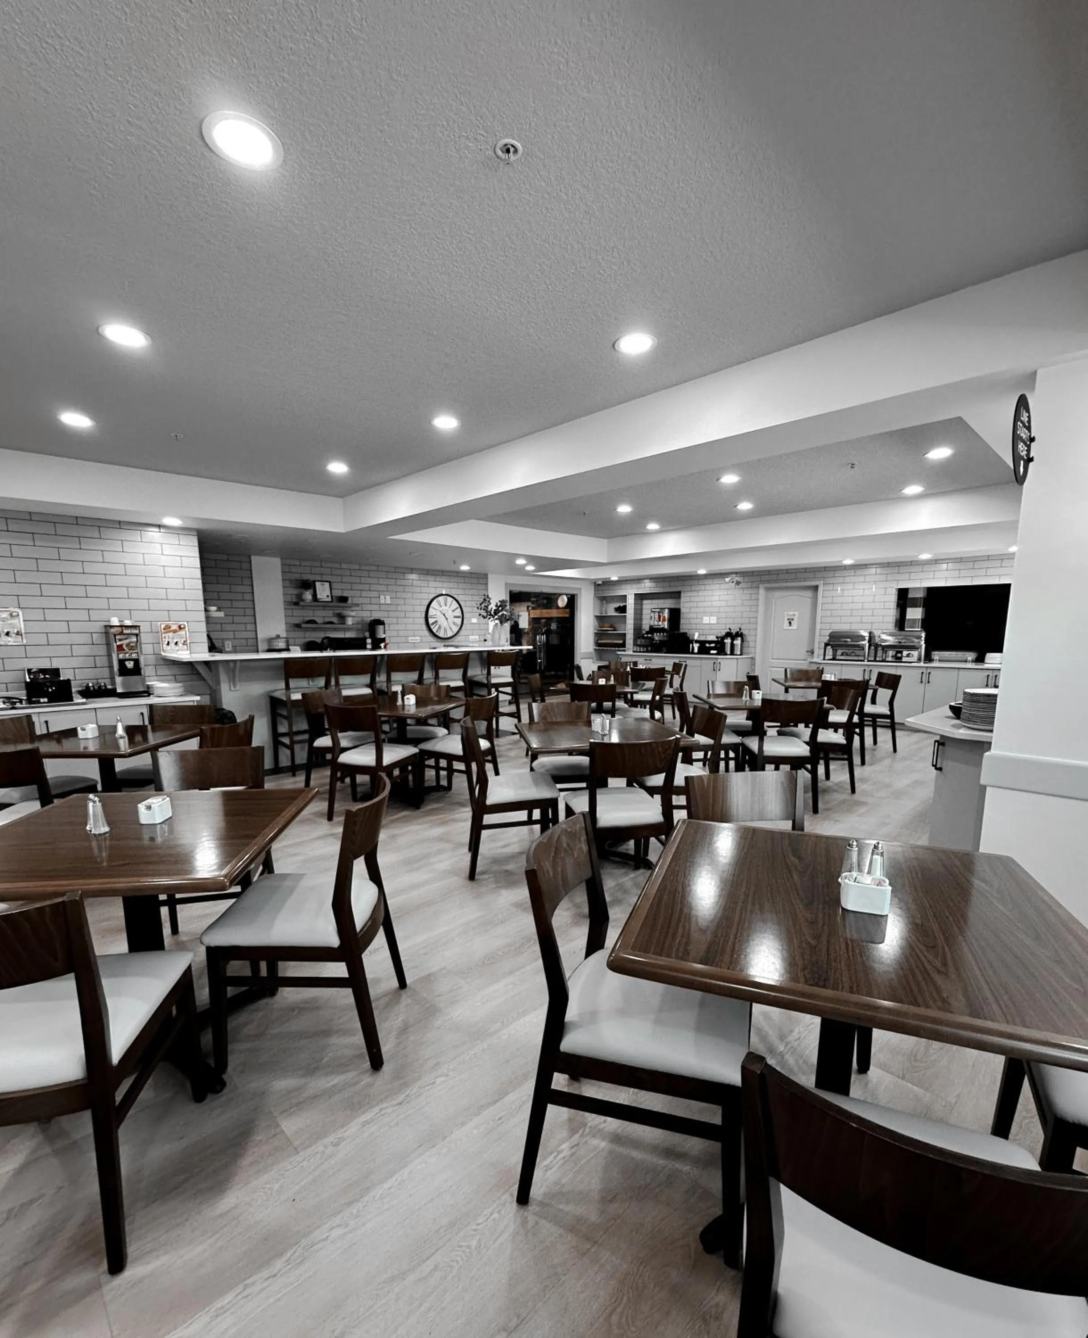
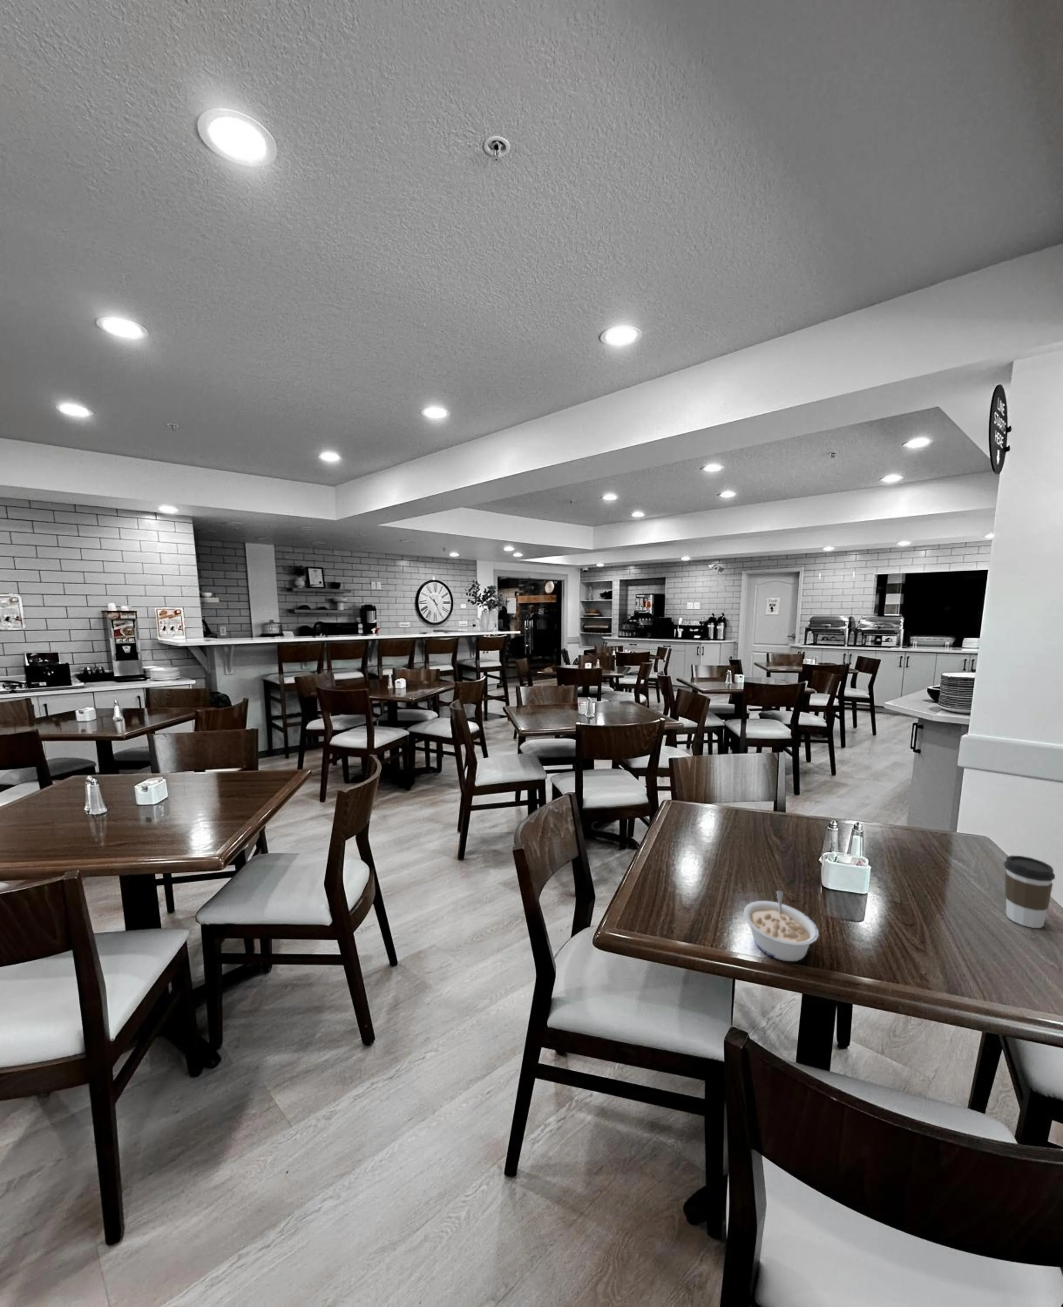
+ legume (778, 928)
+ coffee cup (1027, 892)
